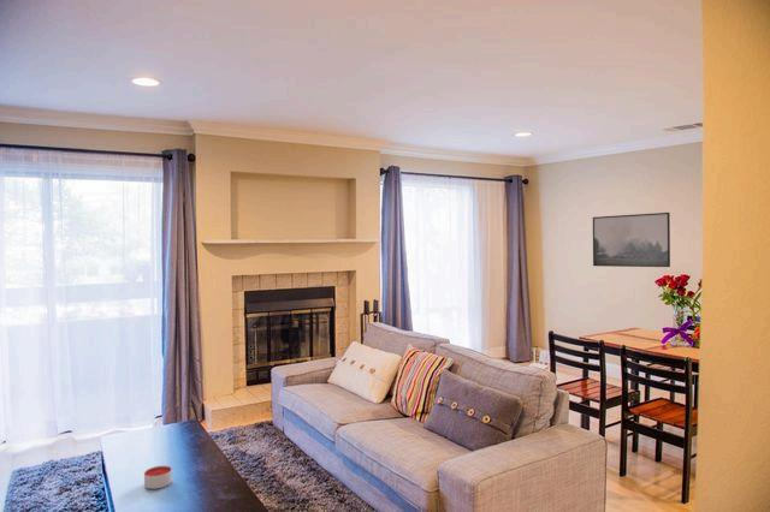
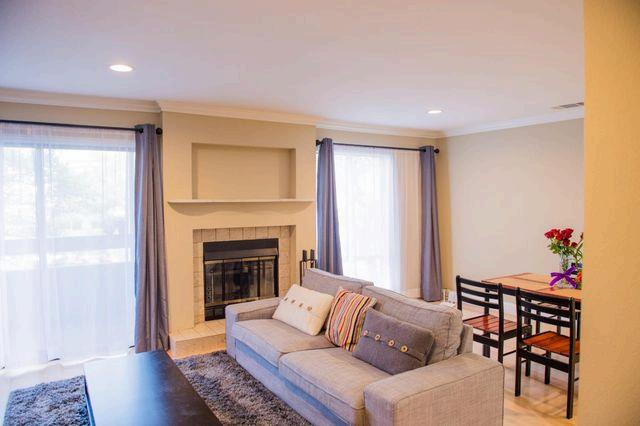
- candle (158, 476)
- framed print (629, 240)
